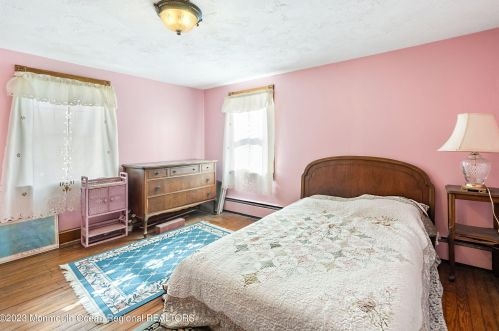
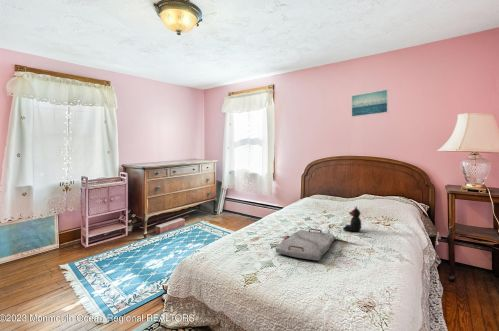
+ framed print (368, 103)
+ serving tray (302, 240)
+ teddy bear (352, 218)
